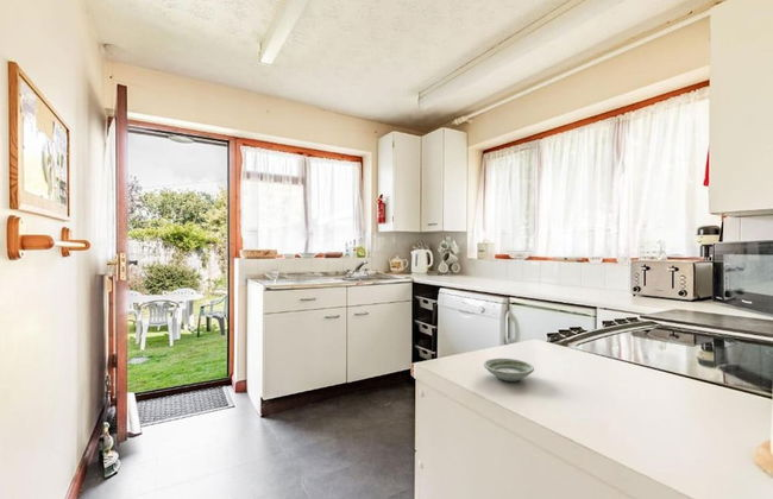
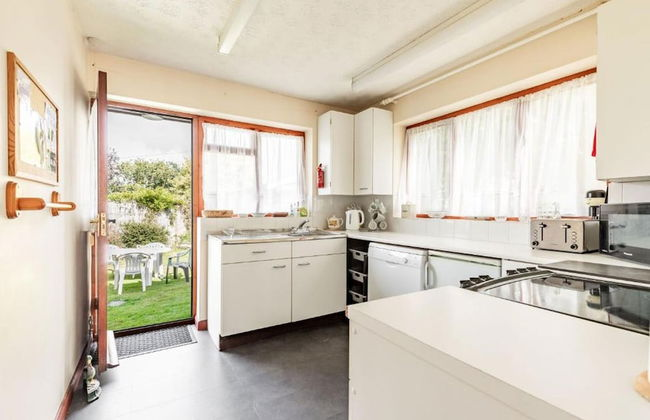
- saucer (508, 369)
